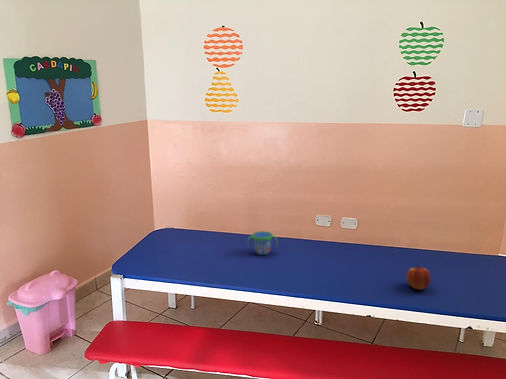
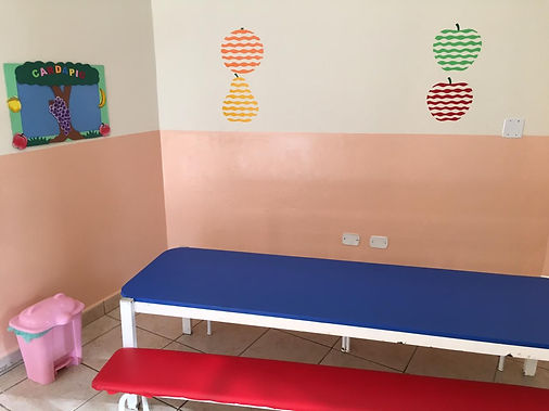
- snack cup (262, 243)
- apple (418, 277)
